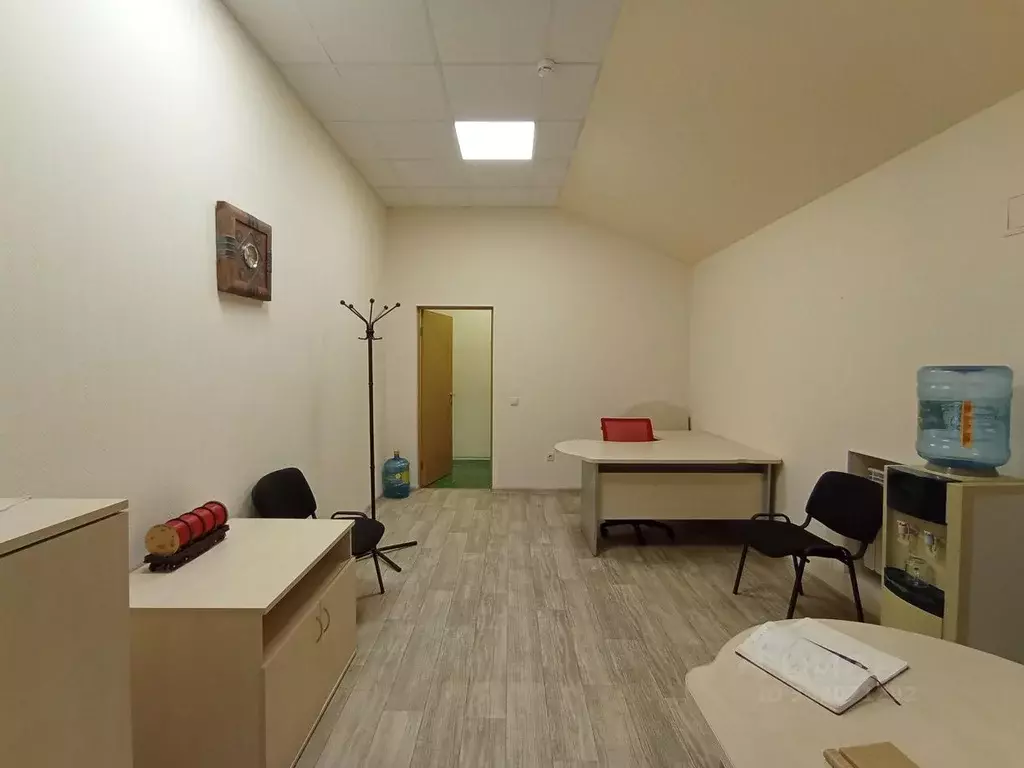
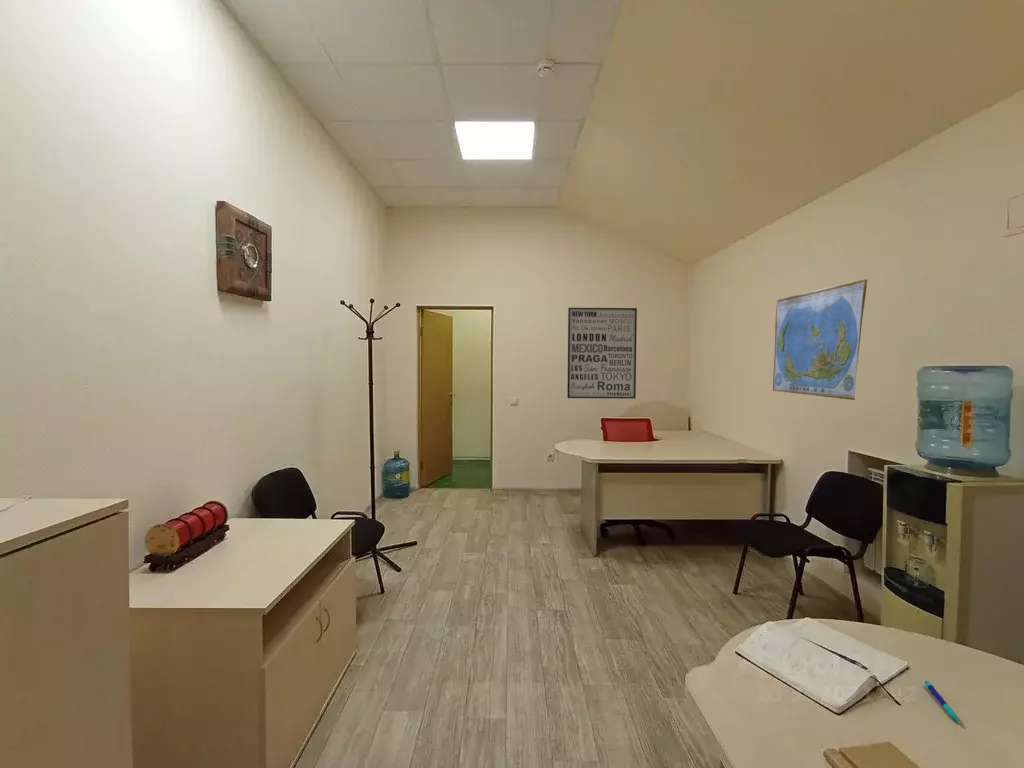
+ wall art (601, 353)
+ pen (941, 700)
+ world map (812, 343)
